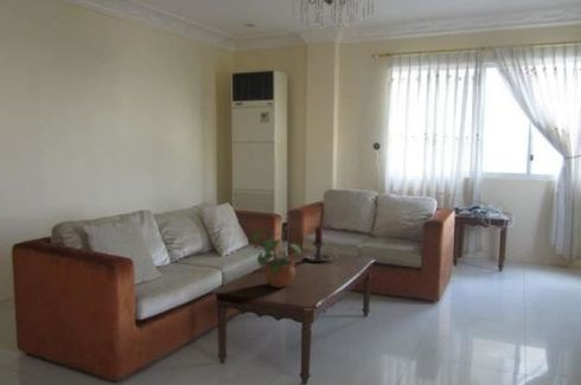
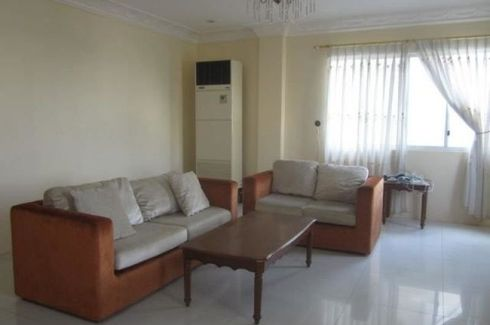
- potted plant (272, 256)
- candle holder (321, 243)
